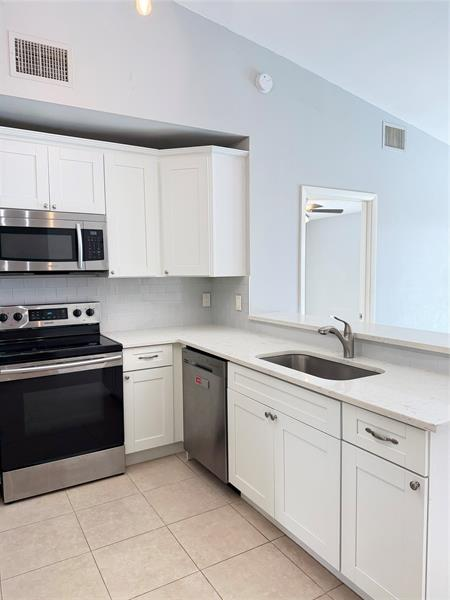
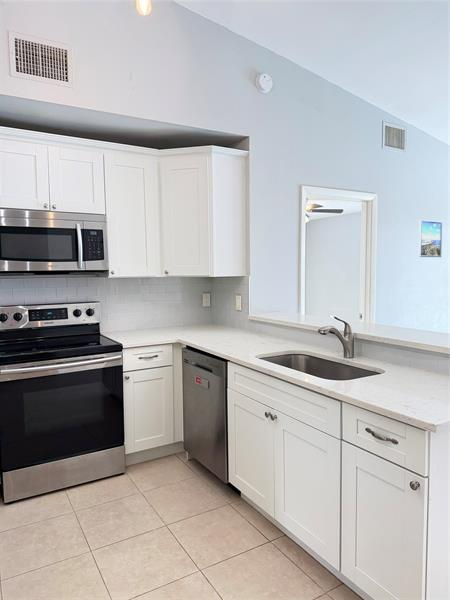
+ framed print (430, 239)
